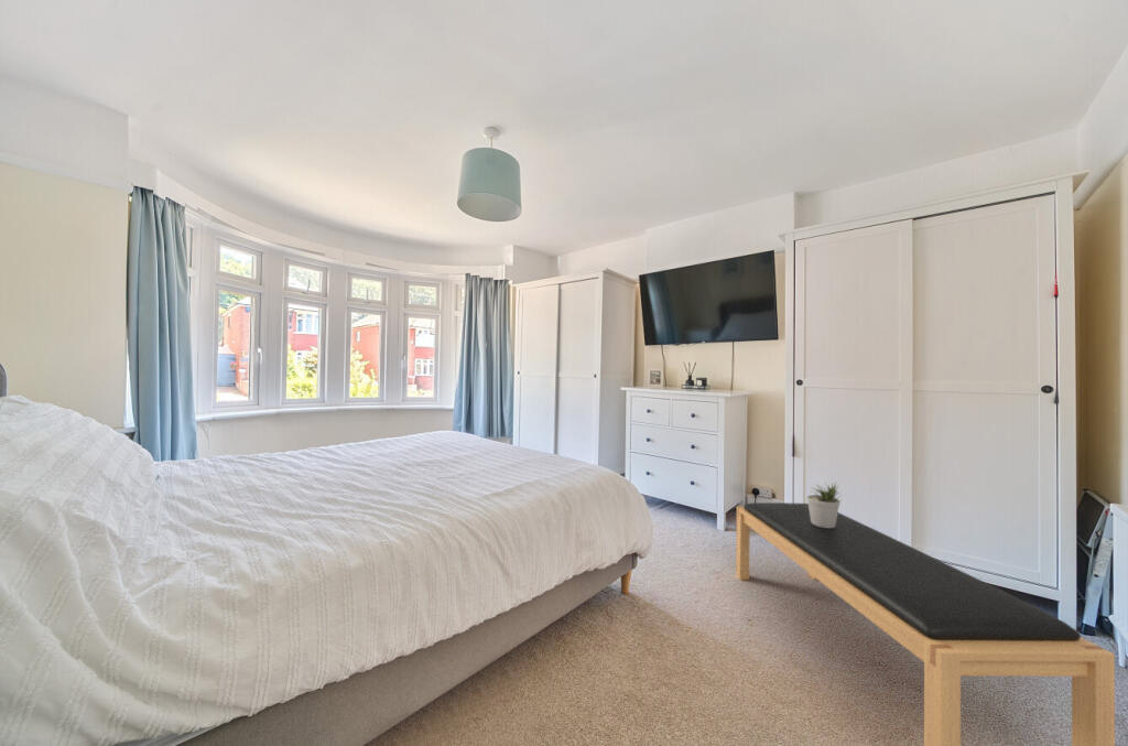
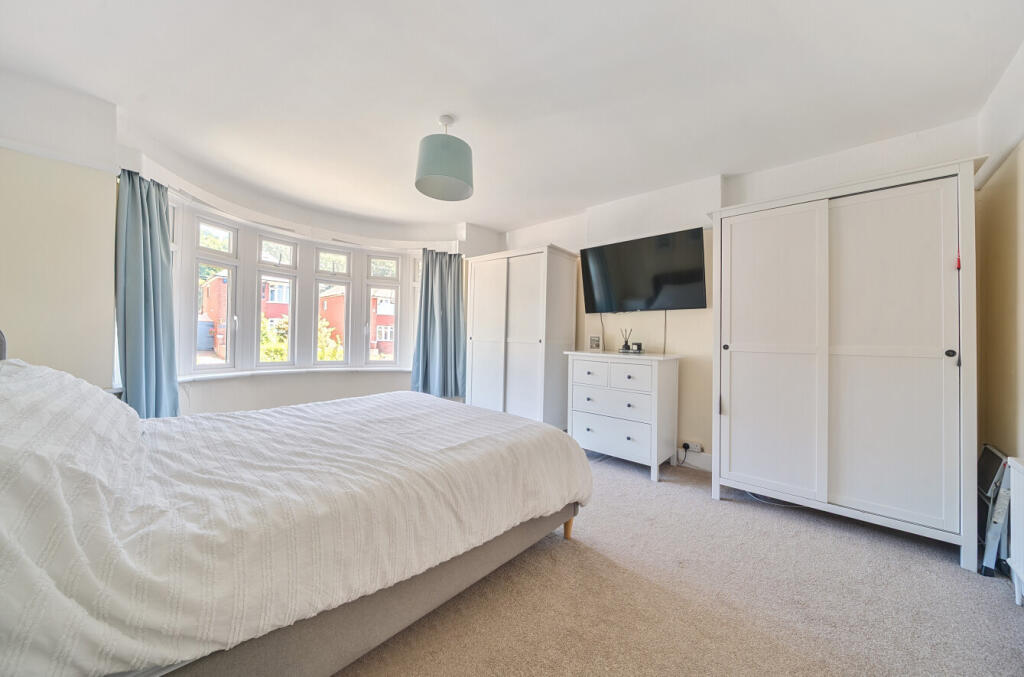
- bench (856, 594)
- potted plant (824, 502)
